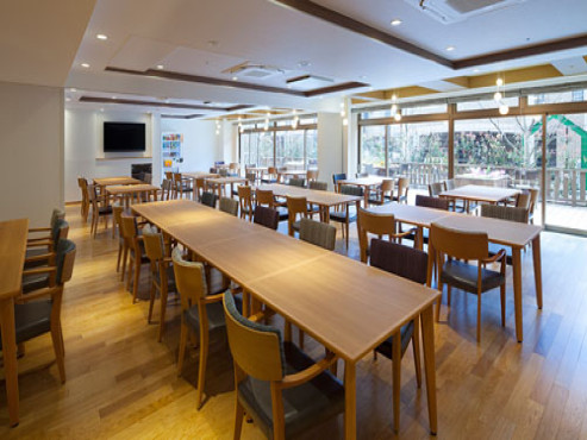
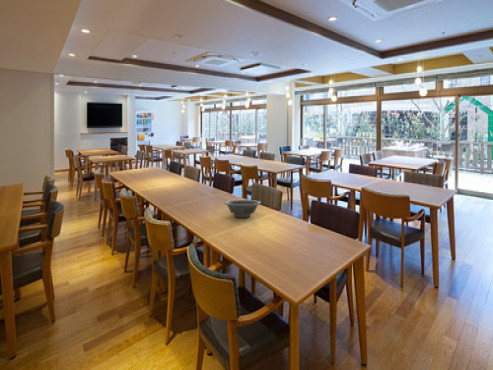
+ decorative bowl (242, 209)
